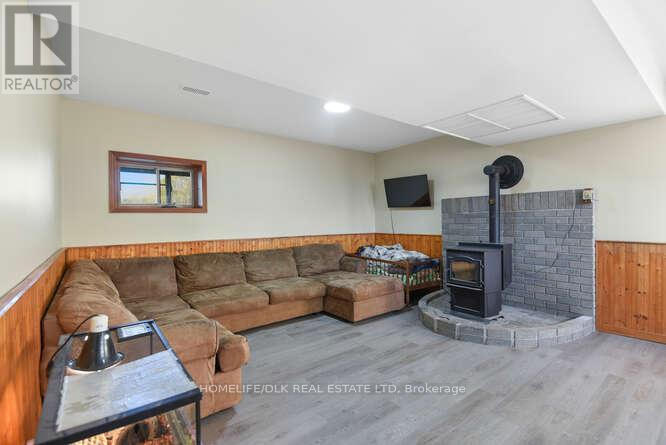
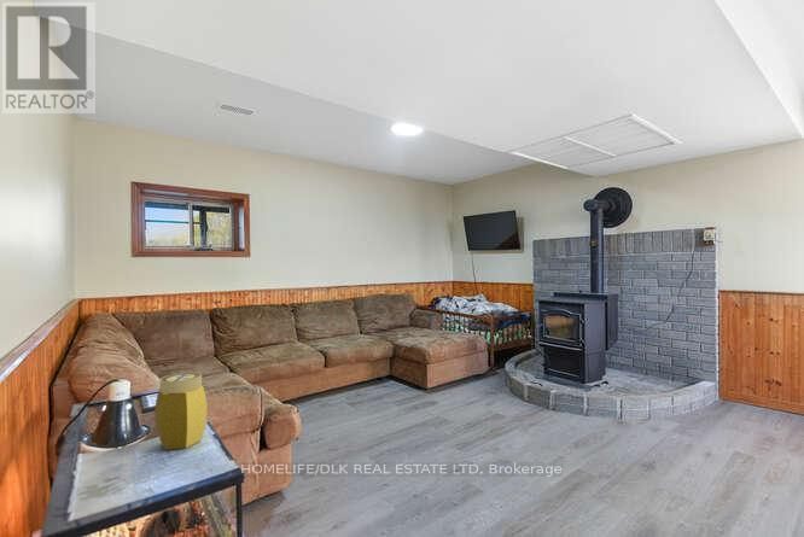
+ jar (181, 409)
